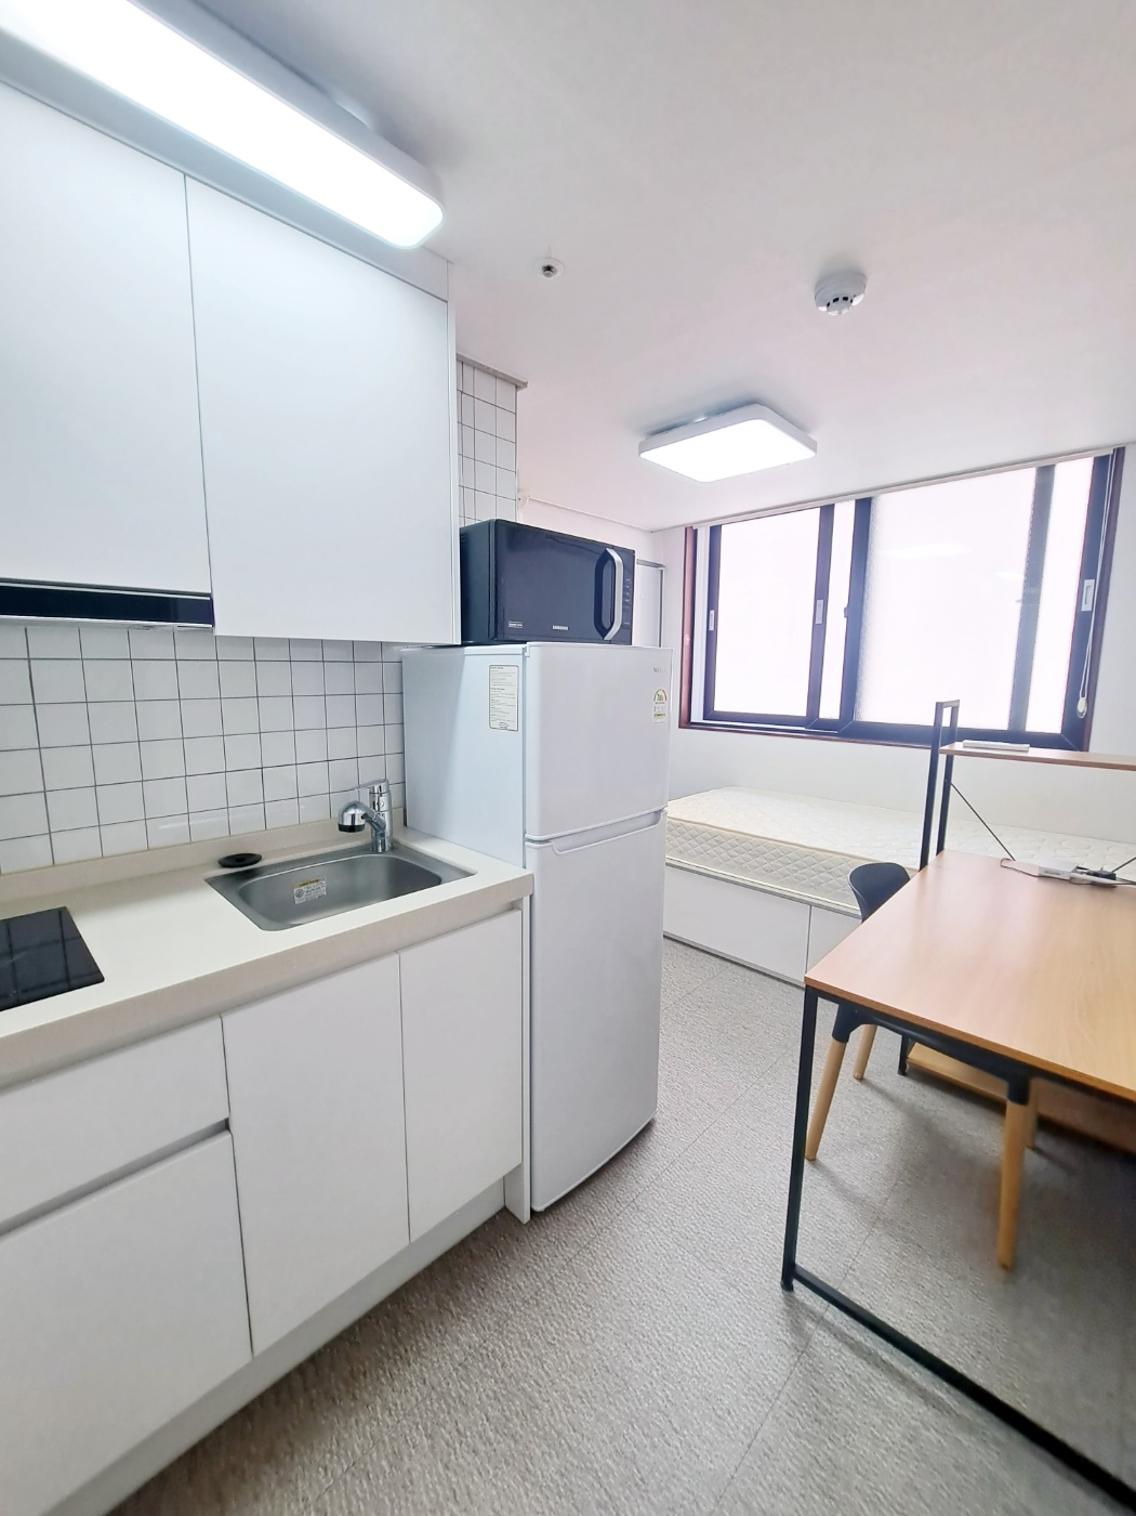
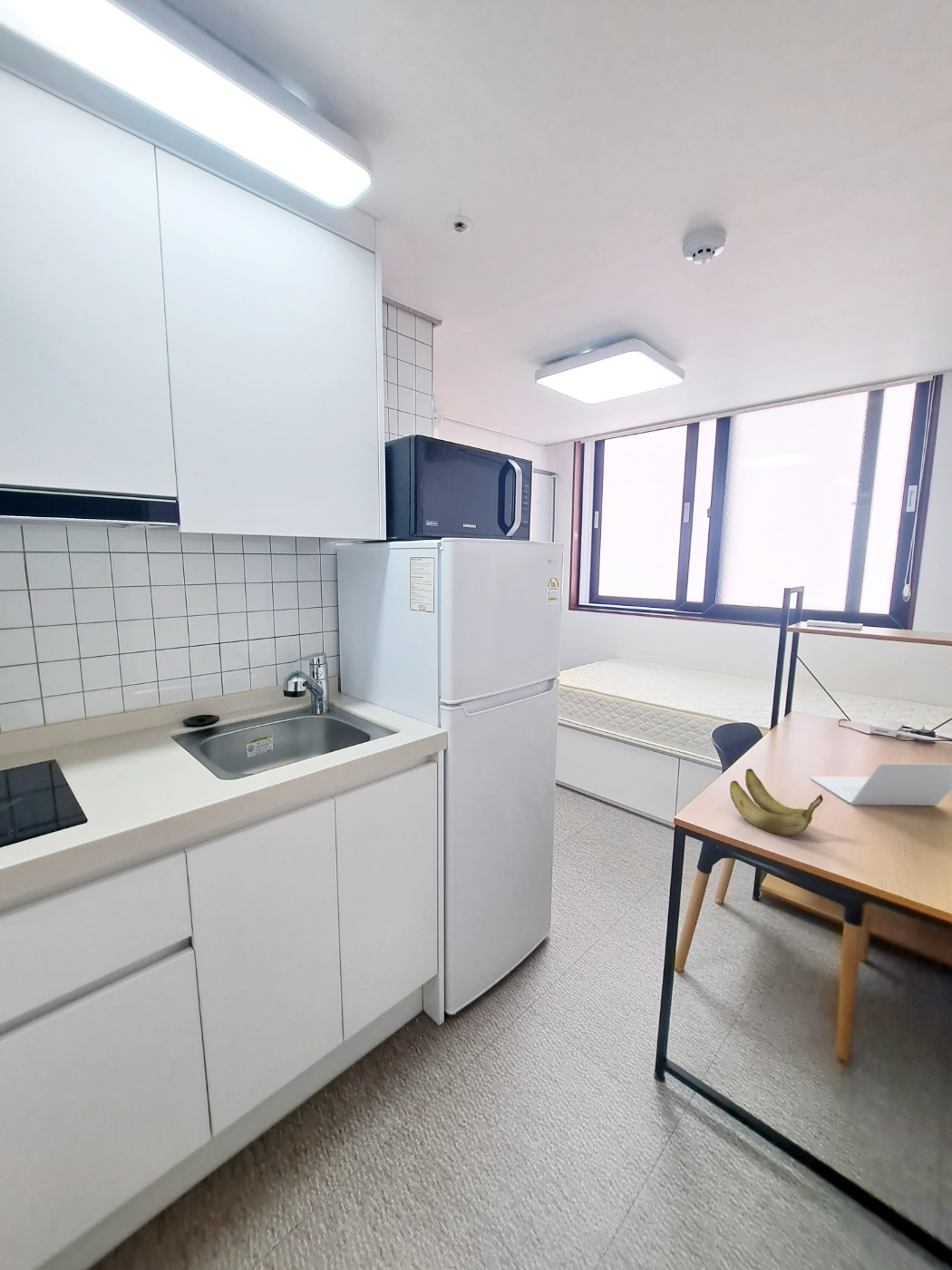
+ laptop (883, 768)
+ banana (770, 797)
